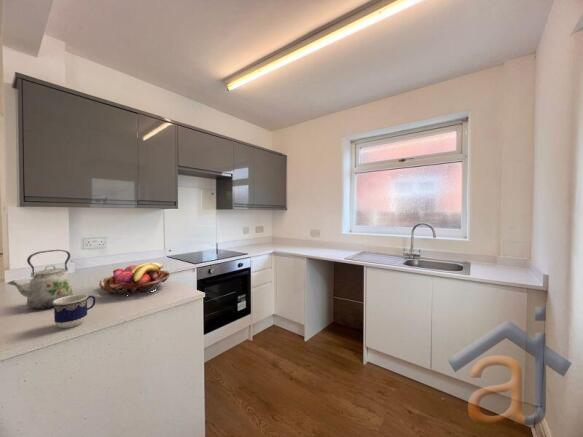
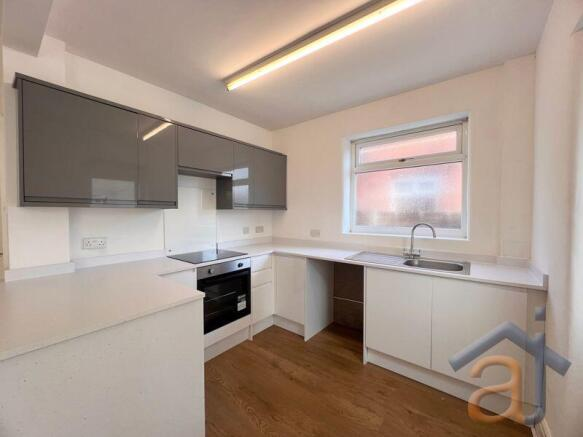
- cup (76, 310)
- kettle (41, 279)
- fruit basket (137, 276)
